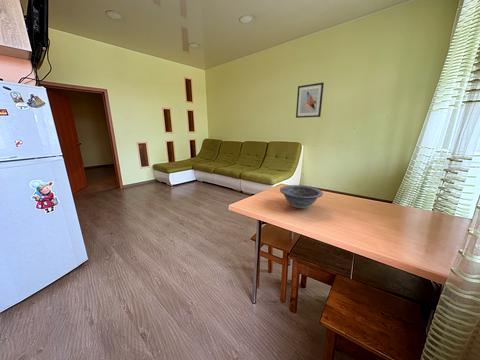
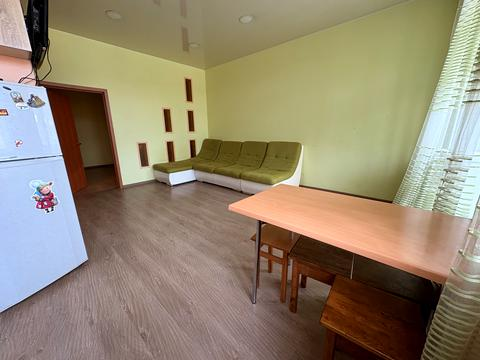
- decorative bowl (300, 197)
- wall art (308, 101)
